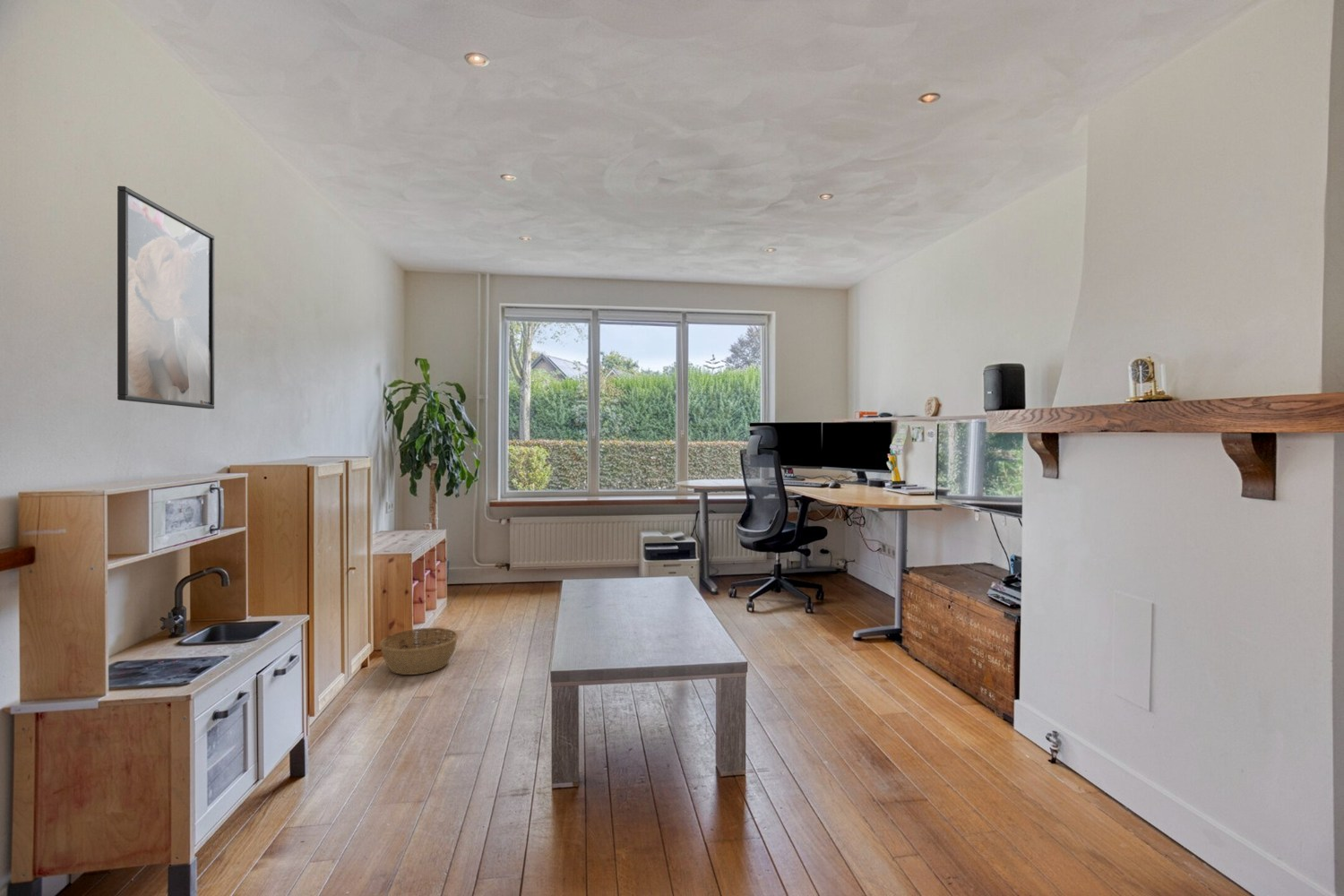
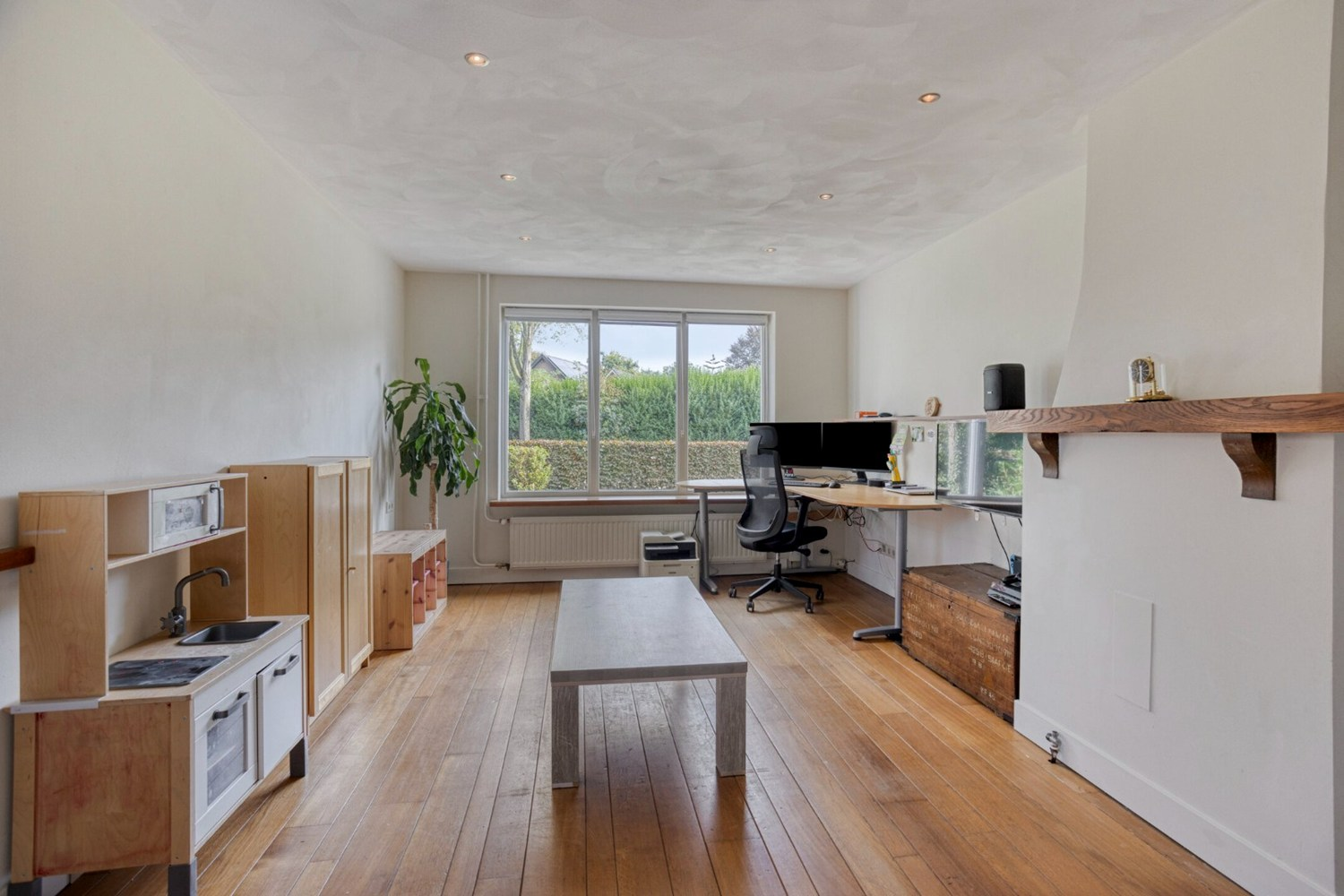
- basket (419, 651)
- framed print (170, 309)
